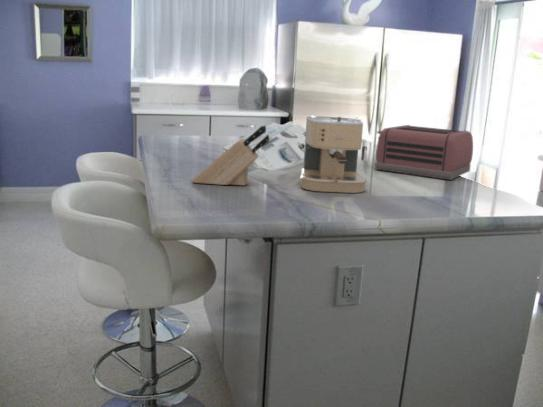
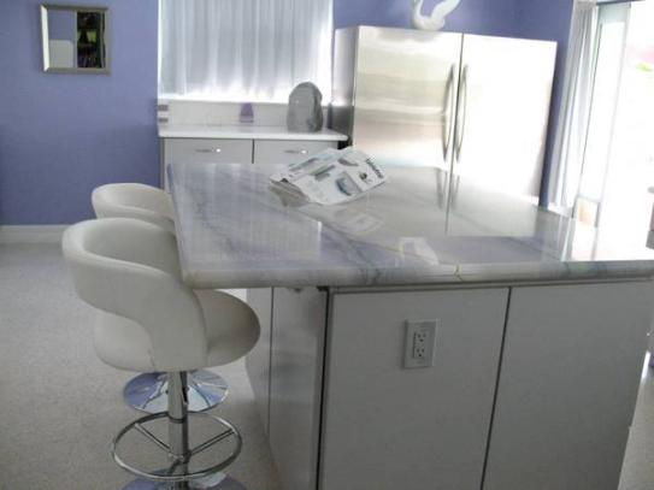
- toaster (420, 149)
- coffee maker (334, 151)
- knife block (231, 153)
